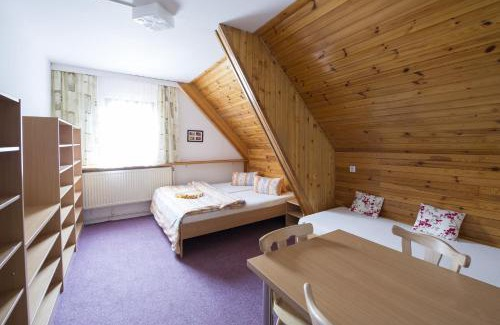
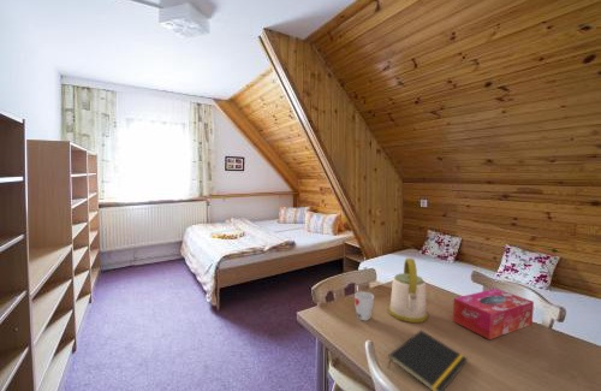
+ kettle (409, 288)
+ tissue box (493, 310)
+ notepad (428, 357)
+ cup (363, 306)
